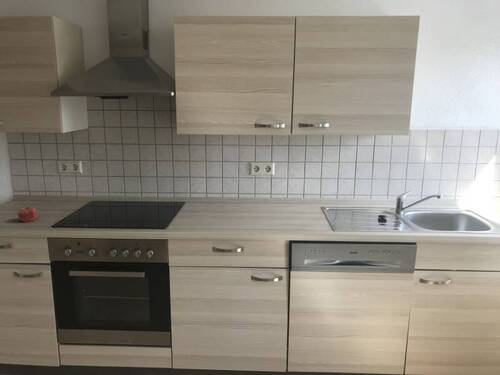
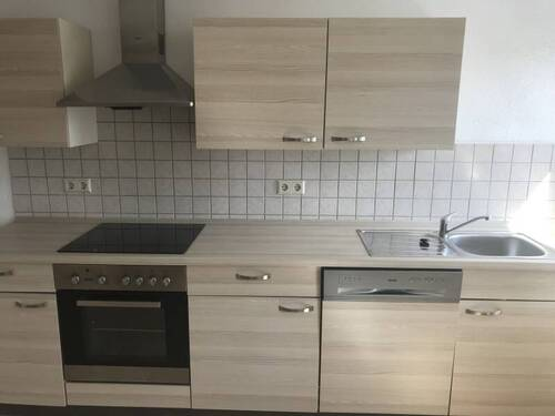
- apple (27, 212)
